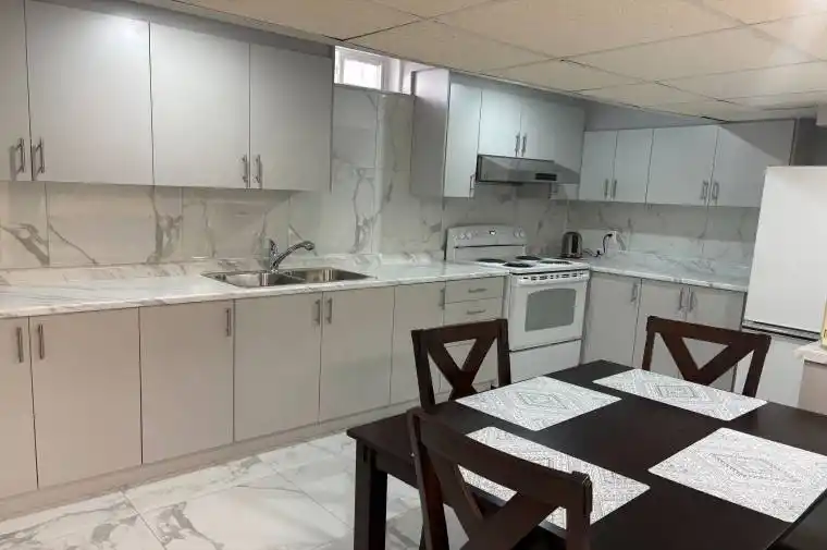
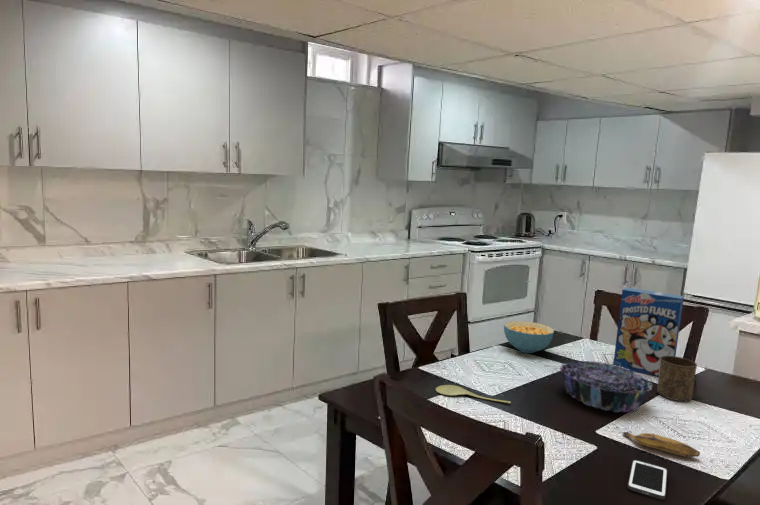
+ cup (675, 378)
+ cereal bowl (527, 339)
+ cell phone (648, 478)
+ spoon (472, 394)
+ decorative bowl (604, 386)
+ banana (658, 441)
+ cereal box (647, 331)
